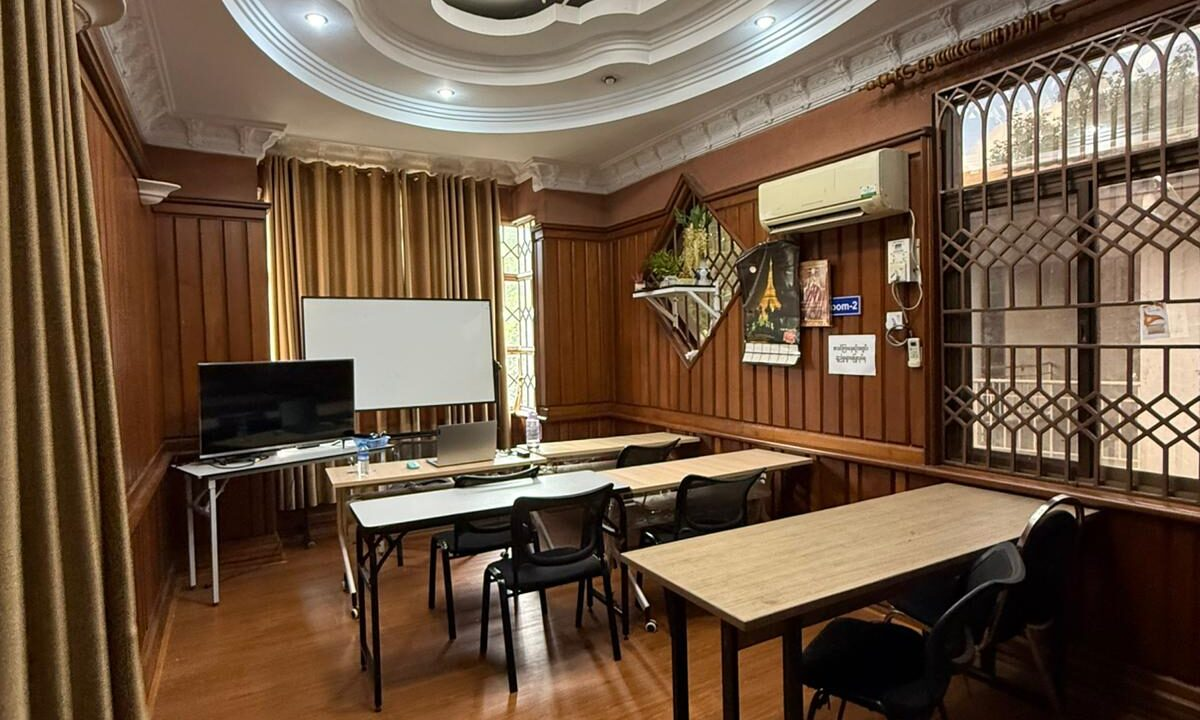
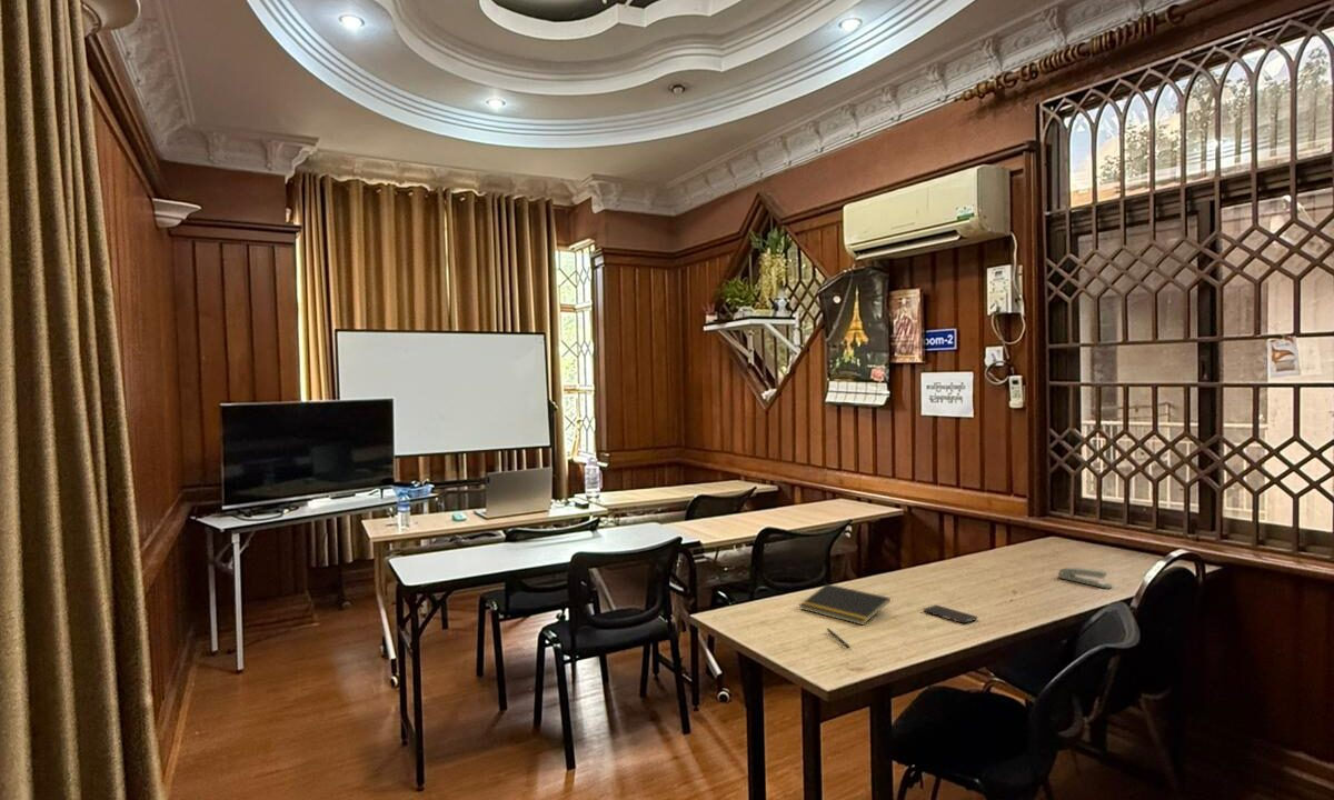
+ notepad (844, 602)
+ smartphone (949, 613)
+ stapler (1084, 574)
+ pen (838, 638)
